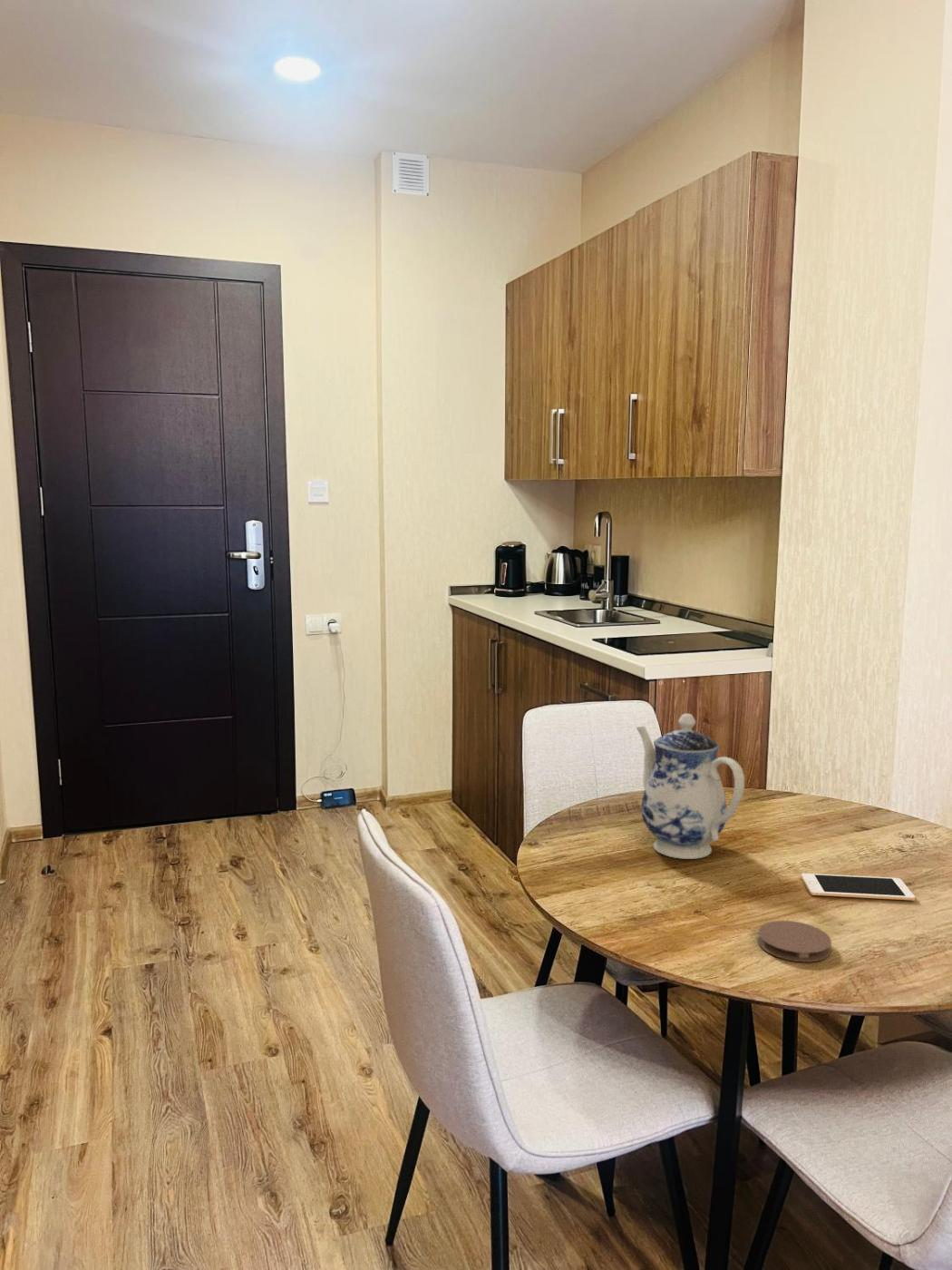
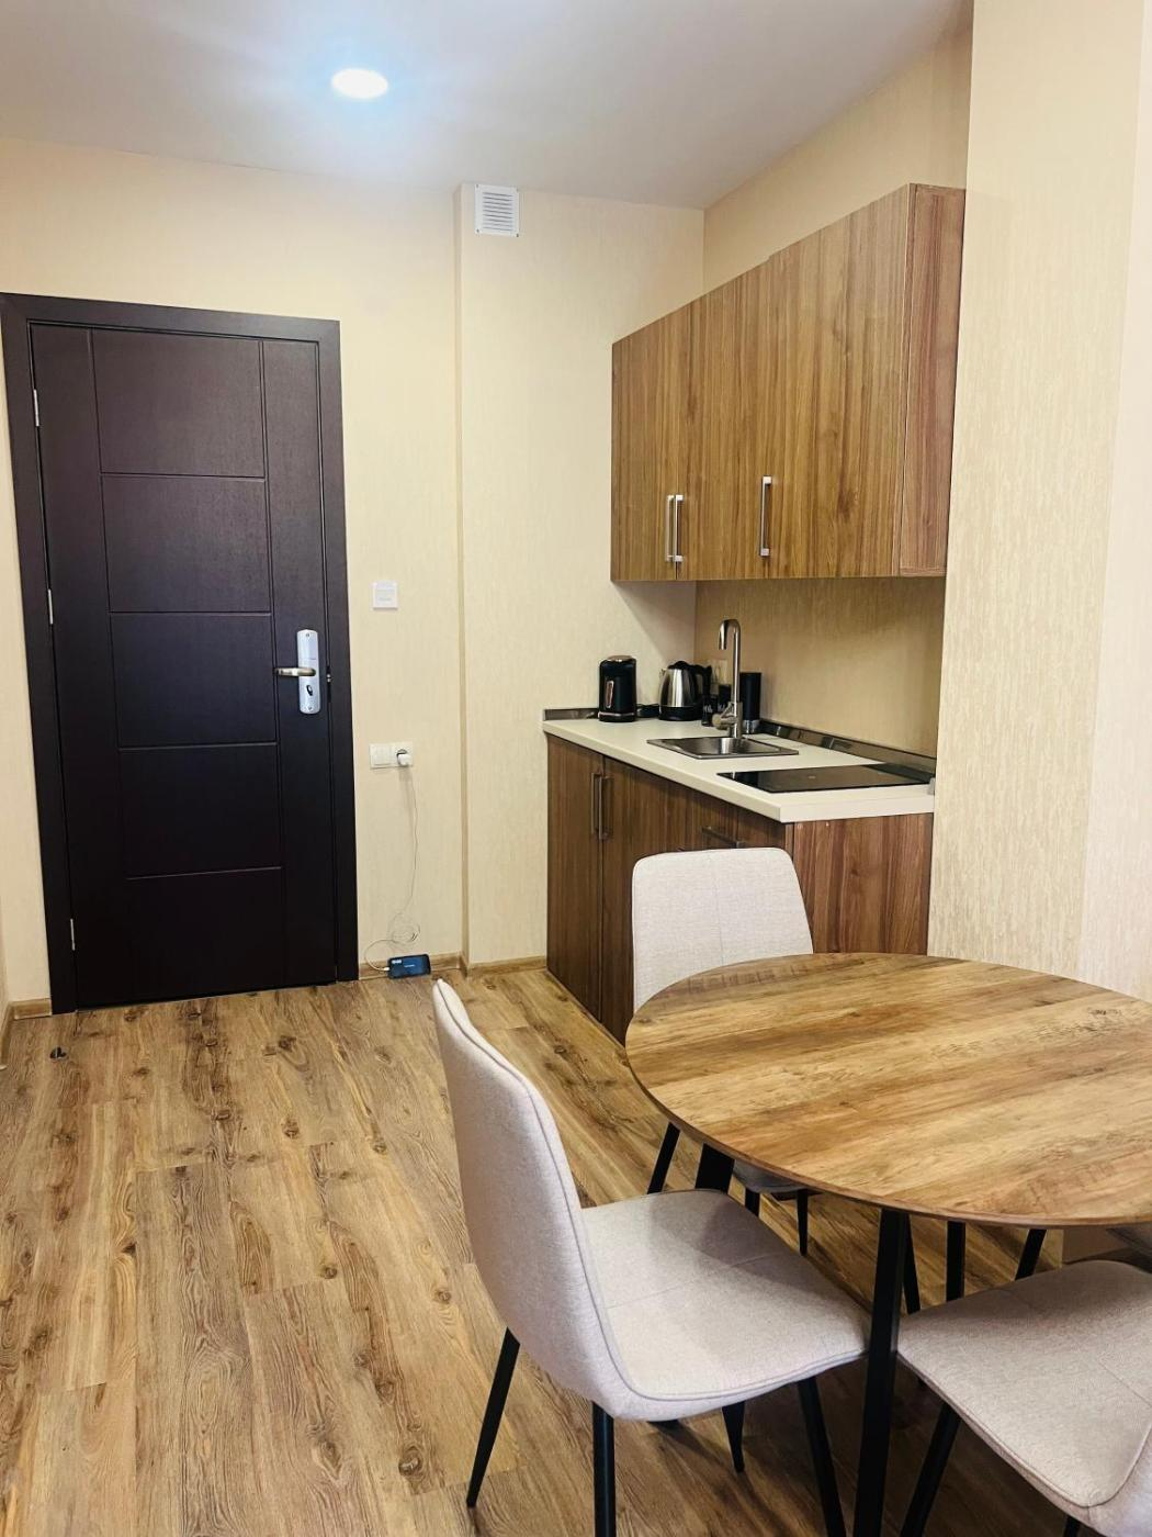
- teapot (685, 782)
- coaster (793, 940)
- cell phone (856, 886)
